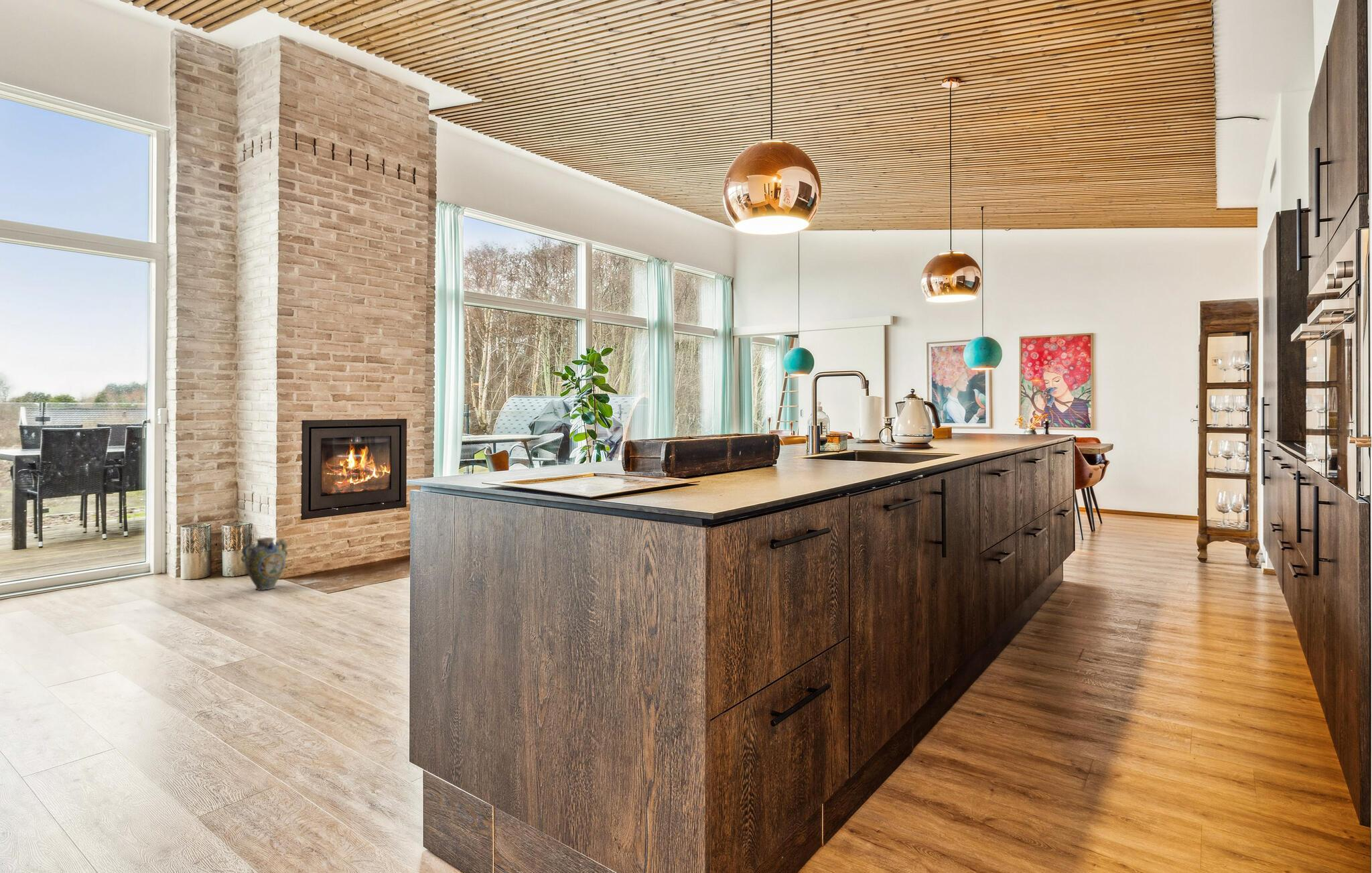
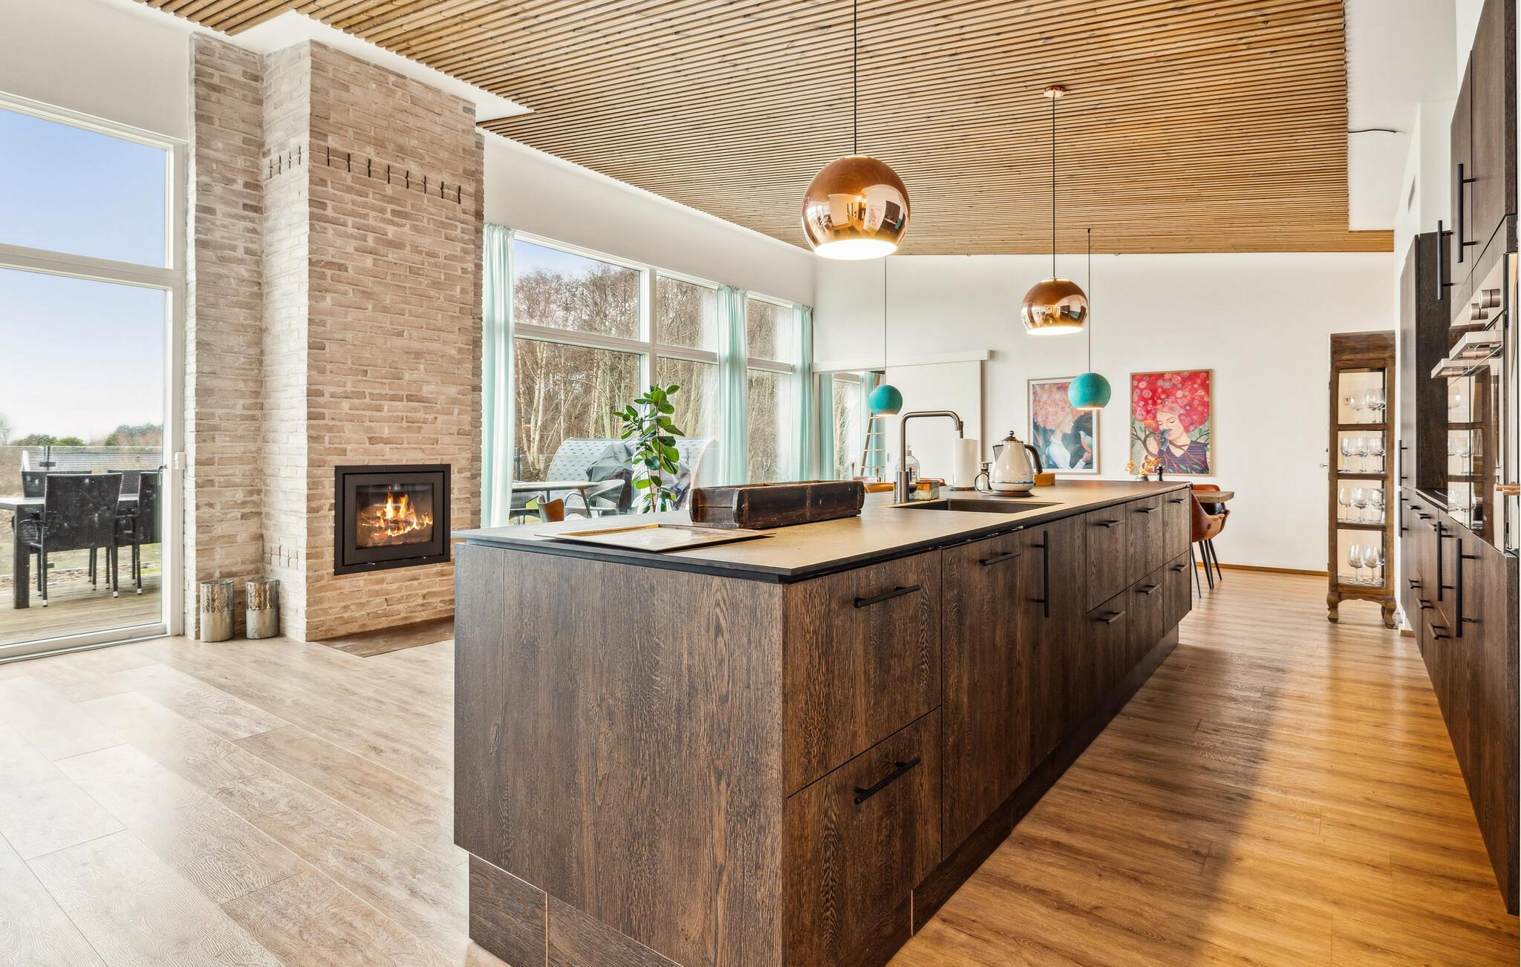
- ceramic jug (265, 563)
